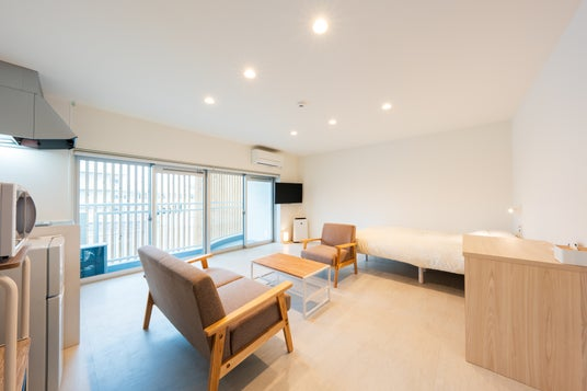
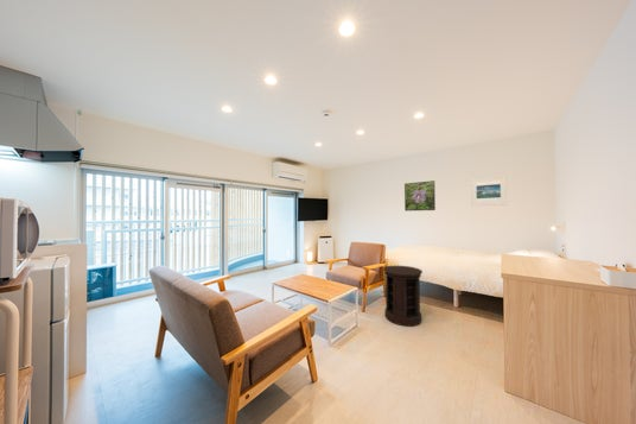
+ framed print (419, 196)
+ side table (402, 293)
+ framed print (488, 191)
